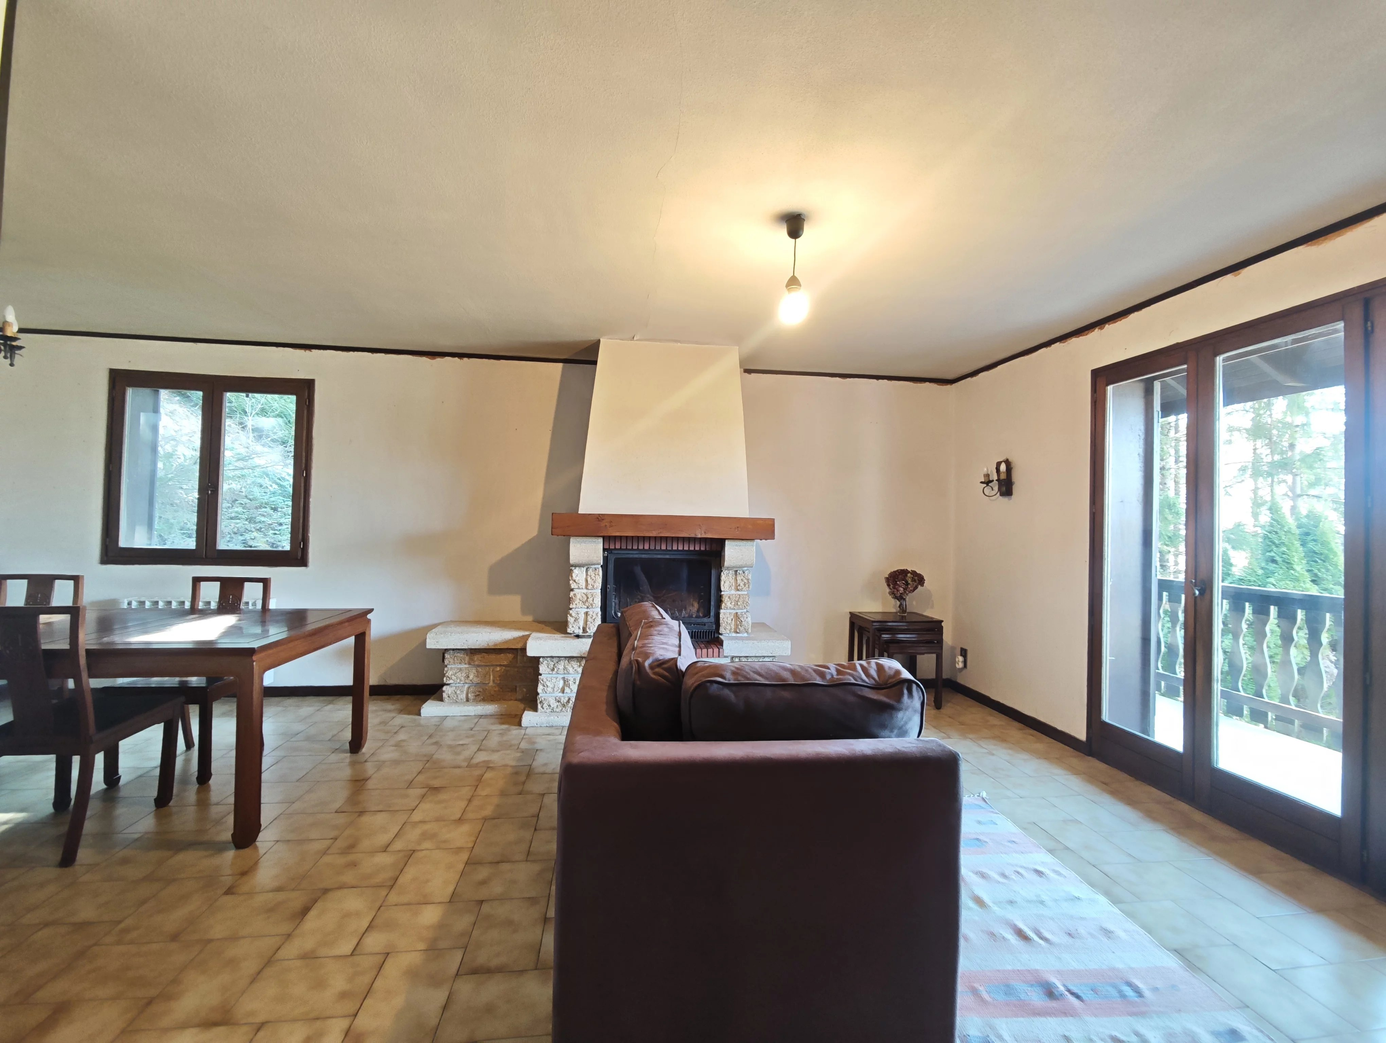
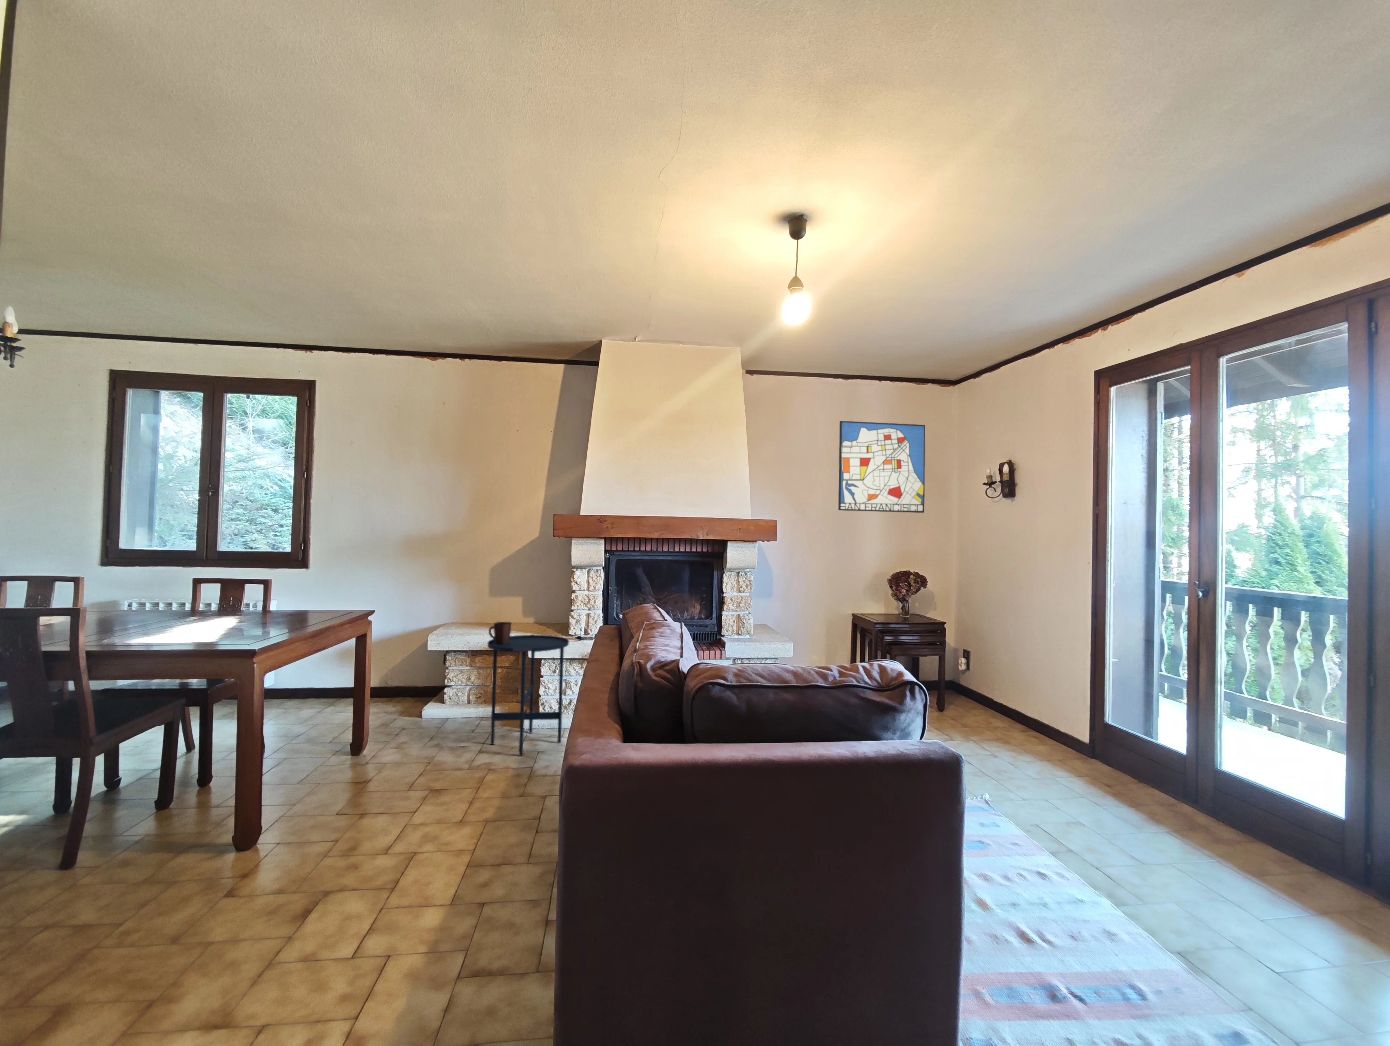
+ mug (500, 633)
+ side table (527, 692)
+ wall art (882, 467)
